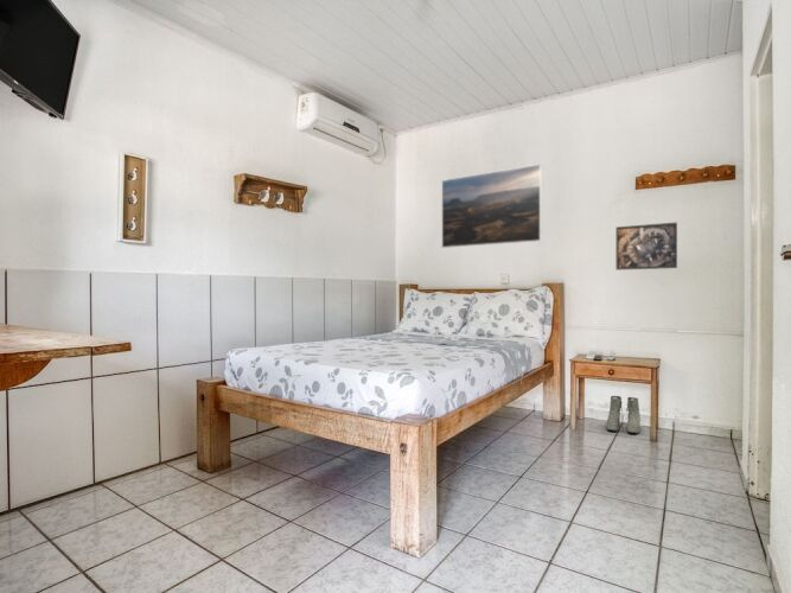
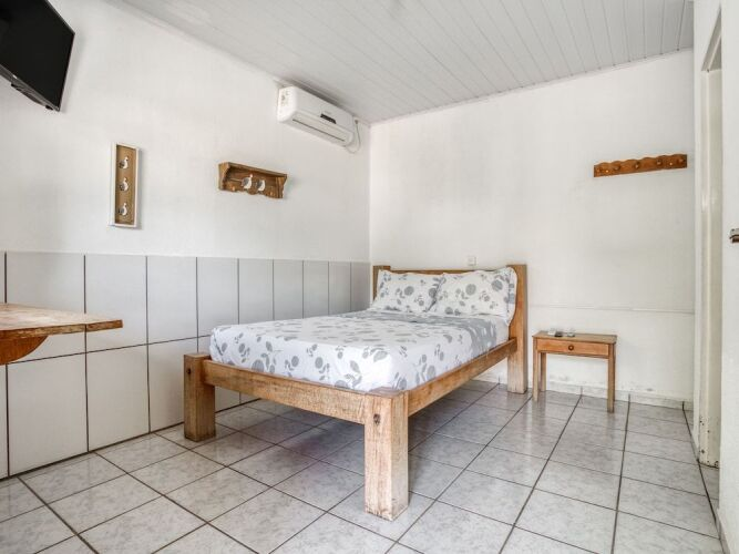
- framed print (645, 247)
- boots (621, 410)
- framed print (487, 209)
